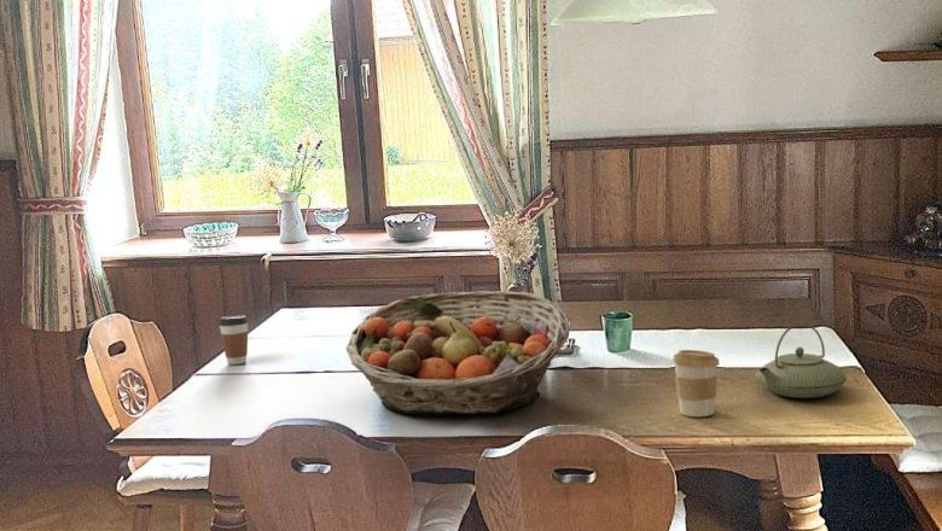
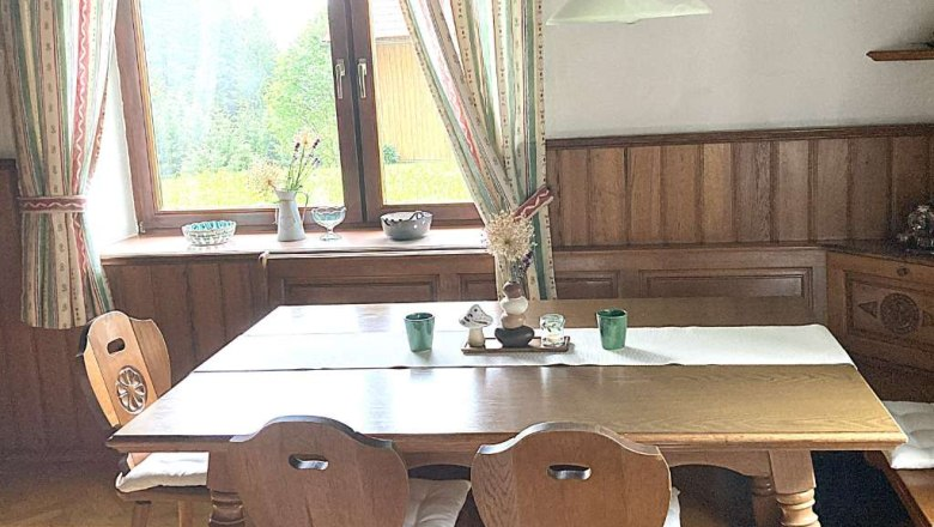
- coffee cup (234, 339)
- teapot (795, 358)
- coffee cup (696, 381)
- fruit basket (458, 350)
